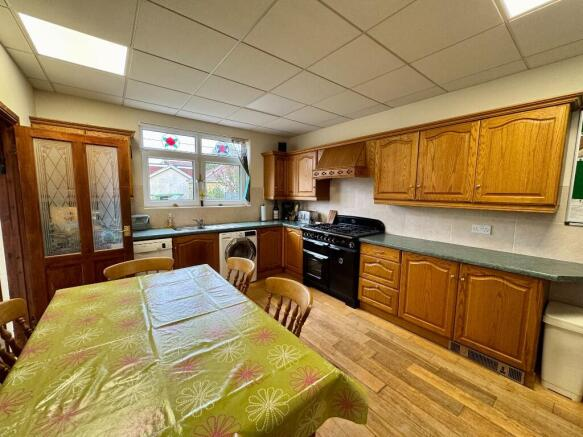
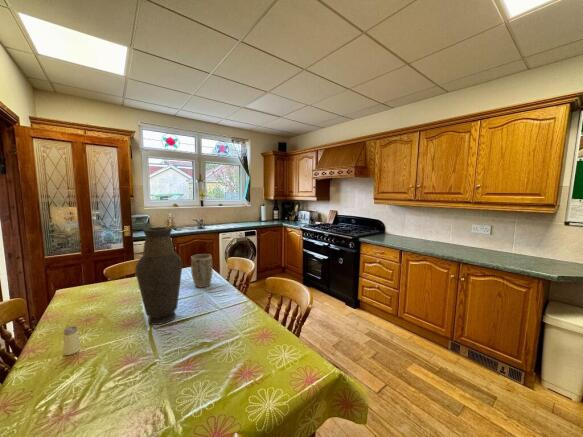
+ plant pot (202, 270)
+ saltshaker (71, 339)
+ vase (160, 274)
